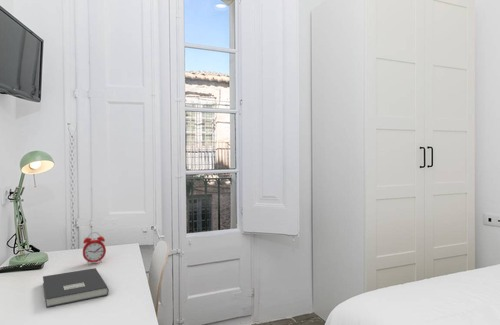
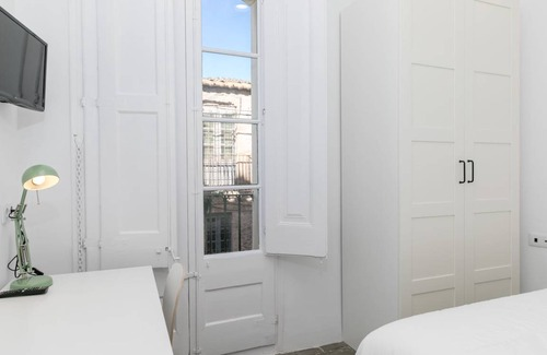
- book (74, 285)
- alarm clock (94, 247)
